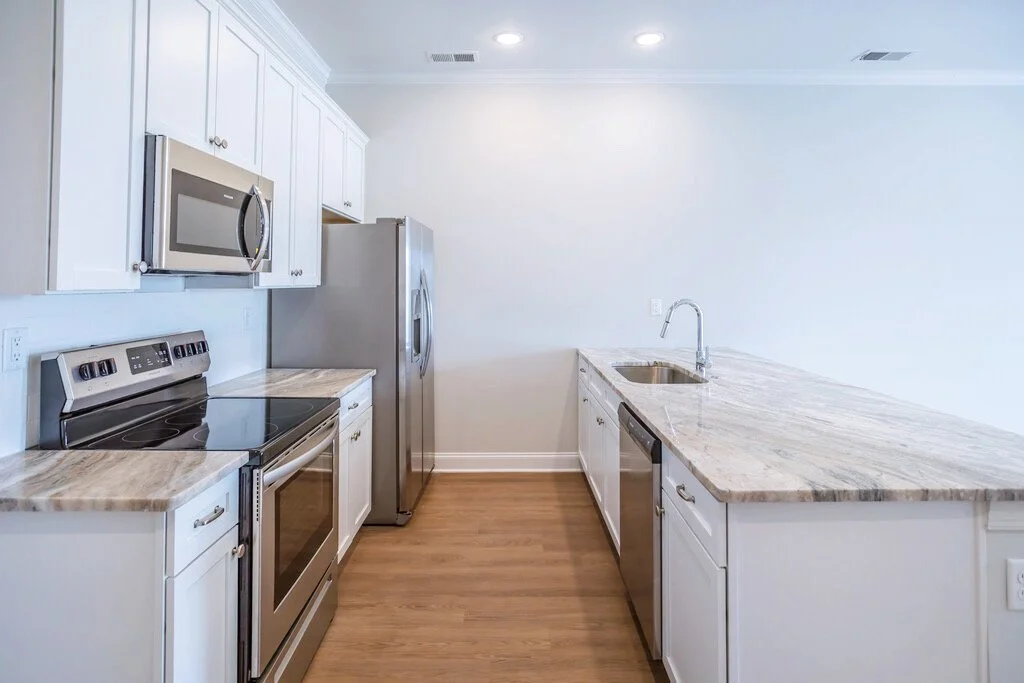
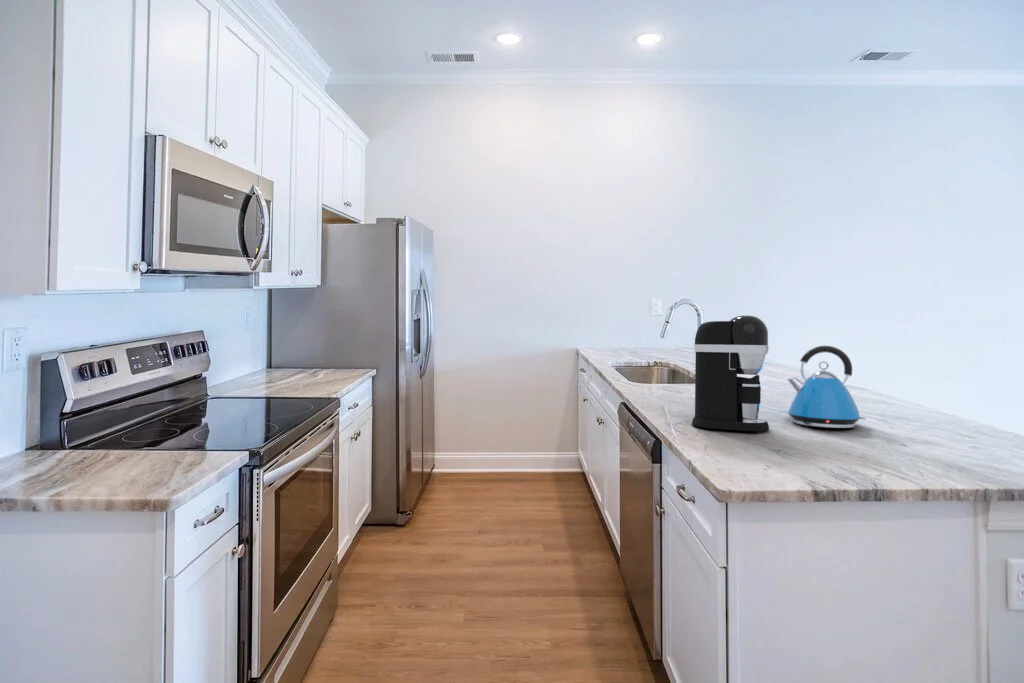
+ coffee maker (730, 371)
+ kettle (825, 384)
